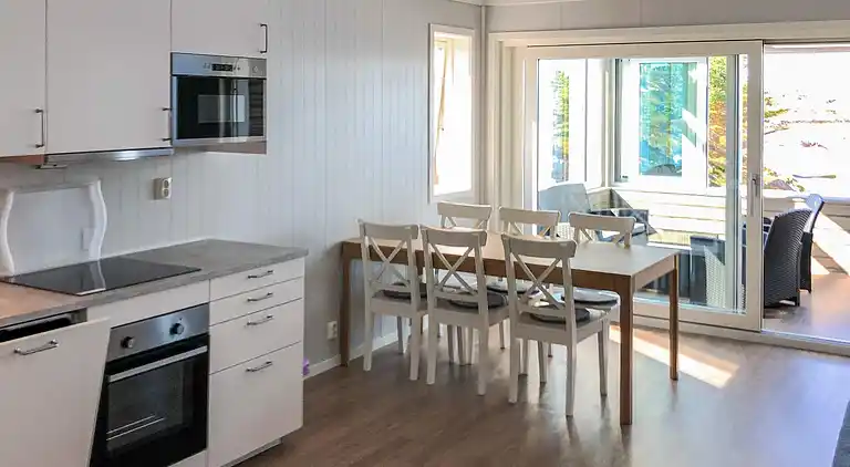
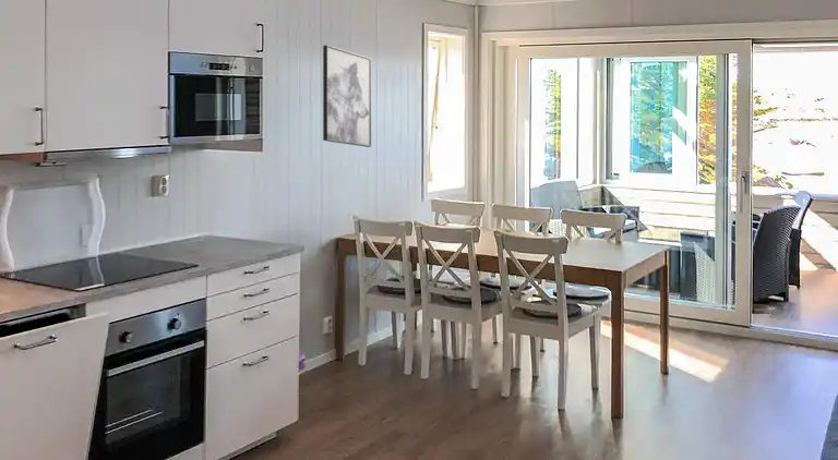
+ wall art (347, 97)
